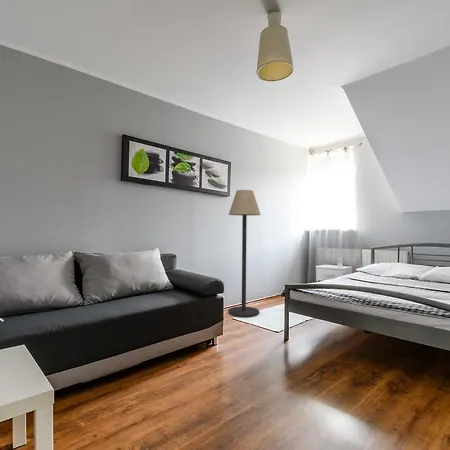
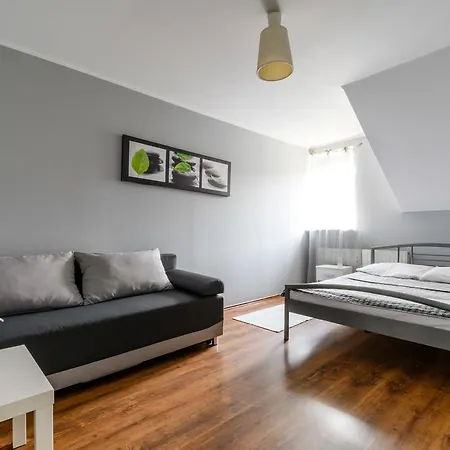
- floor lamp (244, 251)
